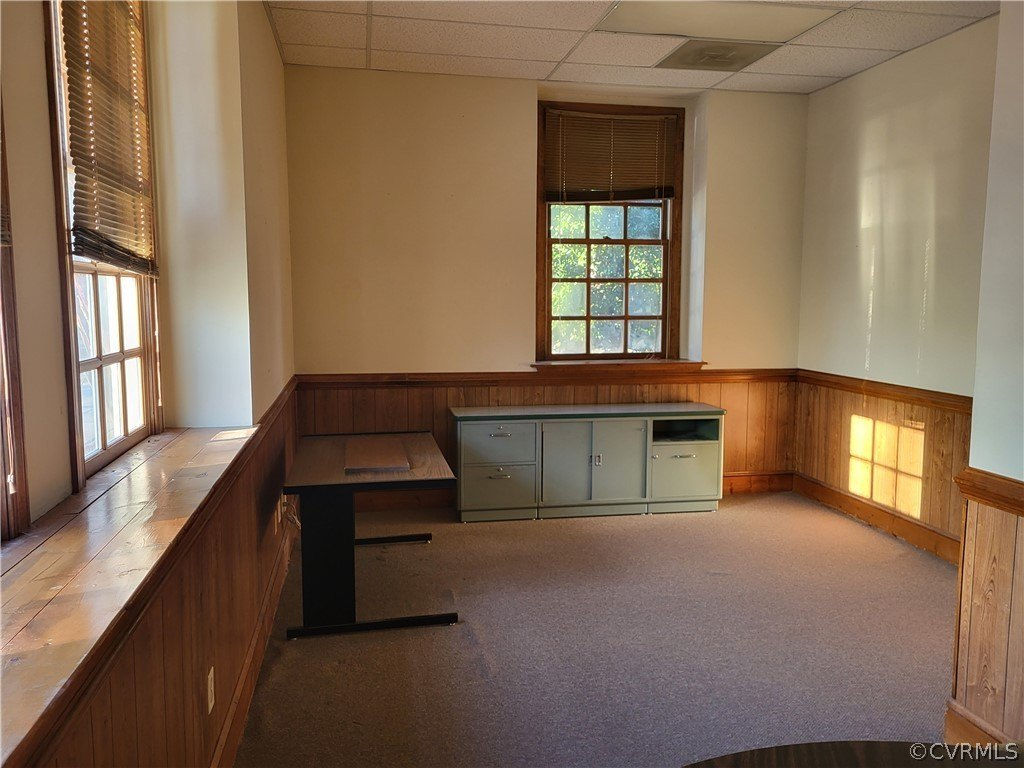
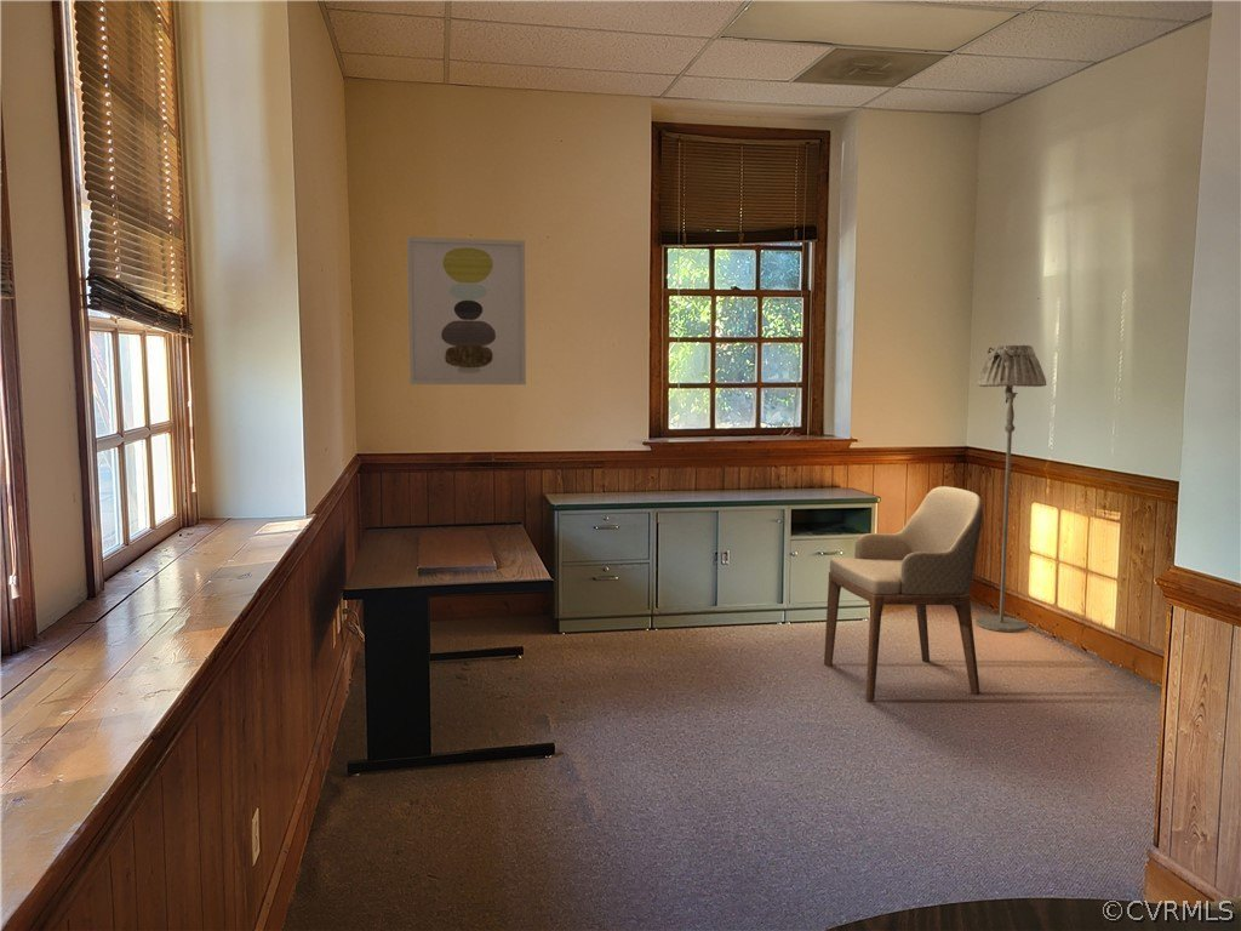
+ wall art (467, 312)
+ floor lamp (1006, 487)
+ armchair (899, 584)
